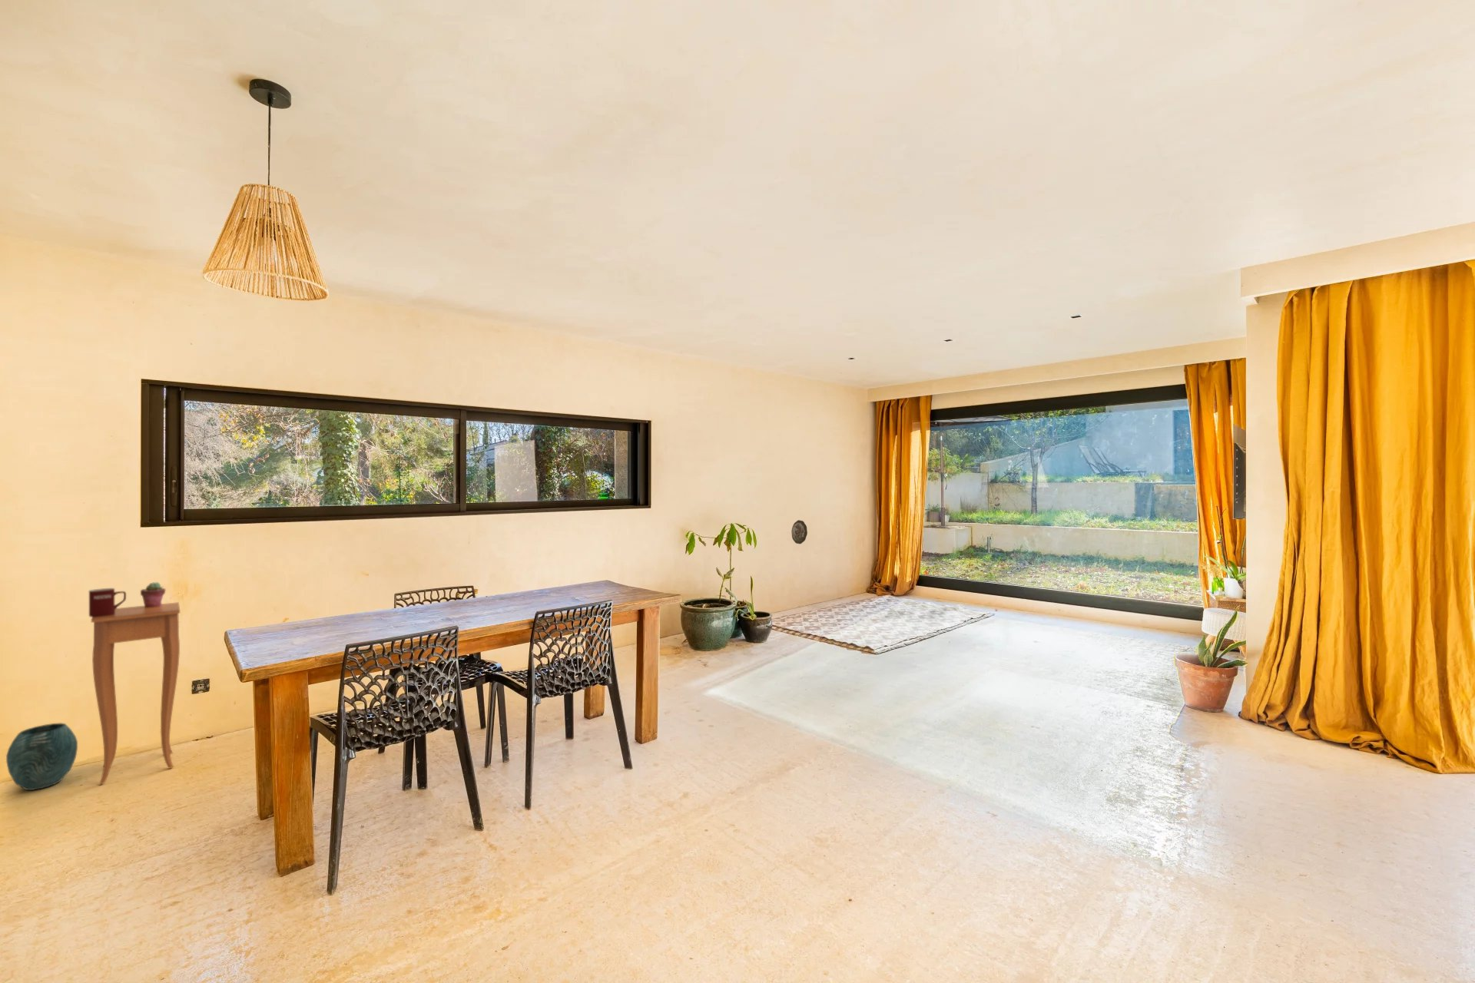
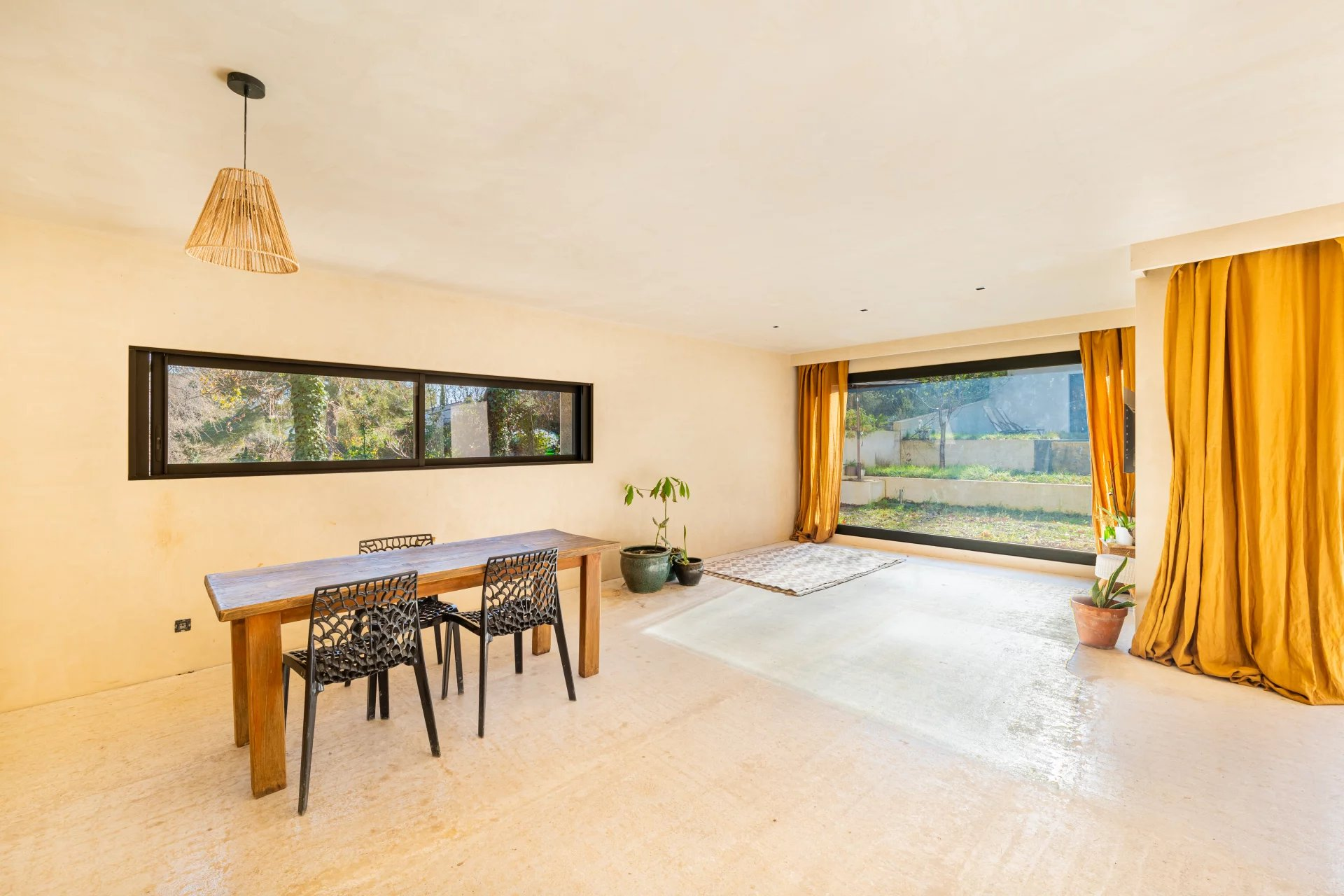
- potted succulent (153, 594)
- vase (42, 757)
- side table (162, 688)
- mug (108, 601)
- decorative plate (798, 531)
